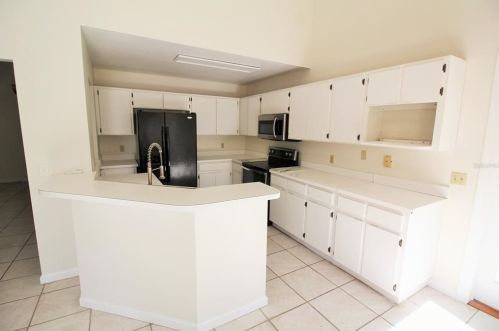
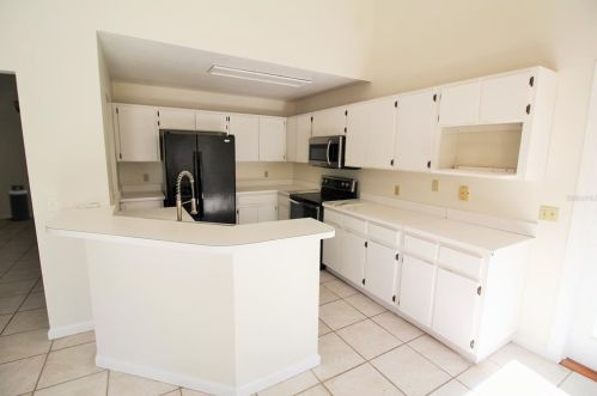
+ trash can (19, 202)
